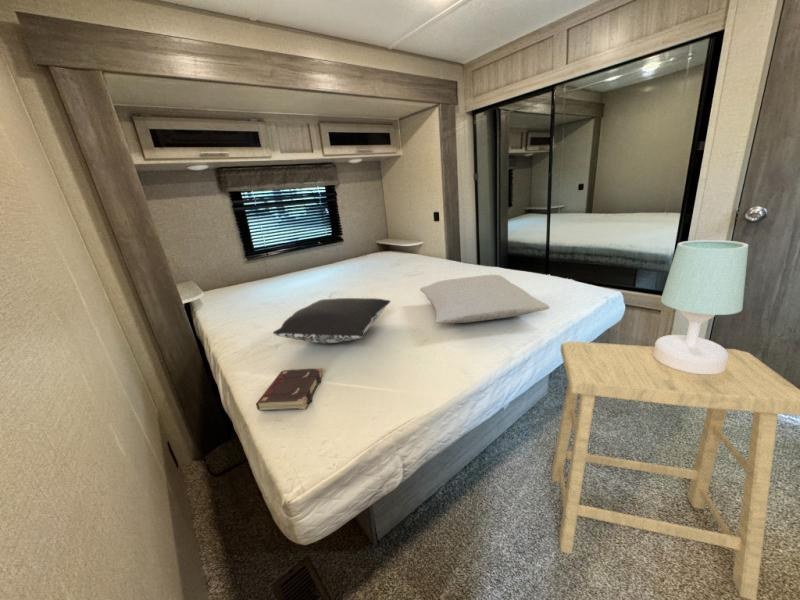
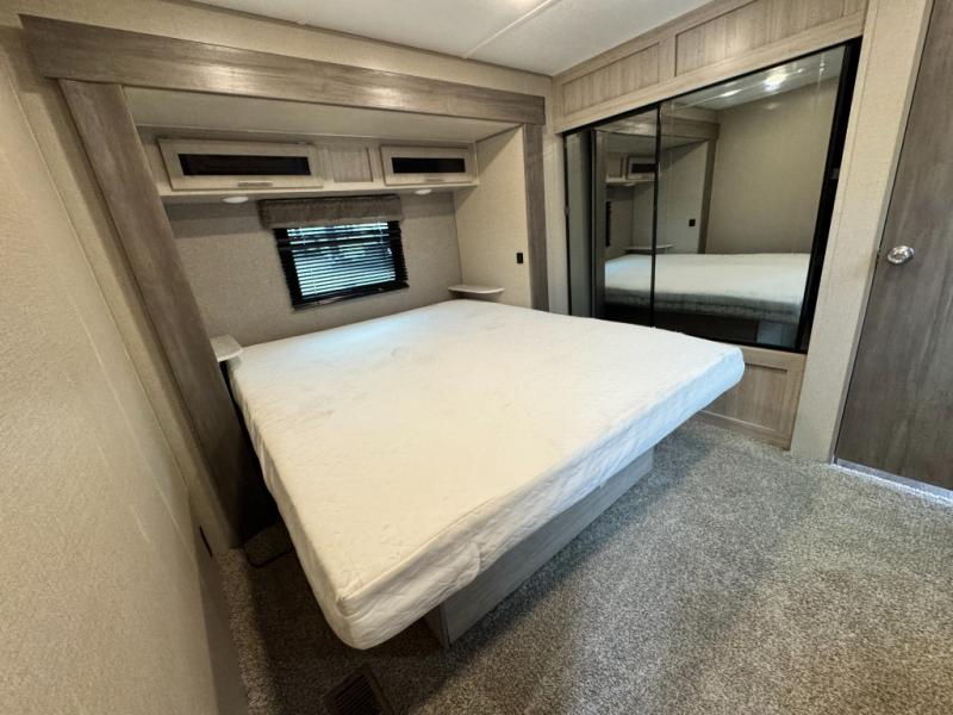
- table lamp (698, 304)
- pillow (337, 316)
- book (292, 387)
- pillow (476, 297)
- stool (644, 462)
